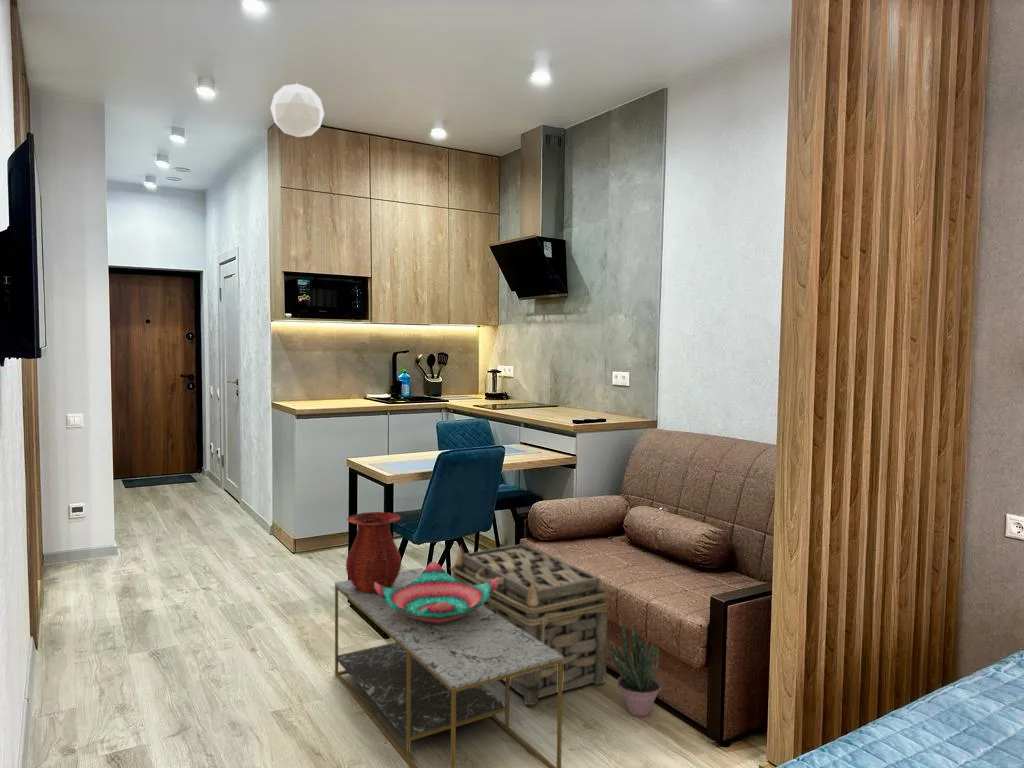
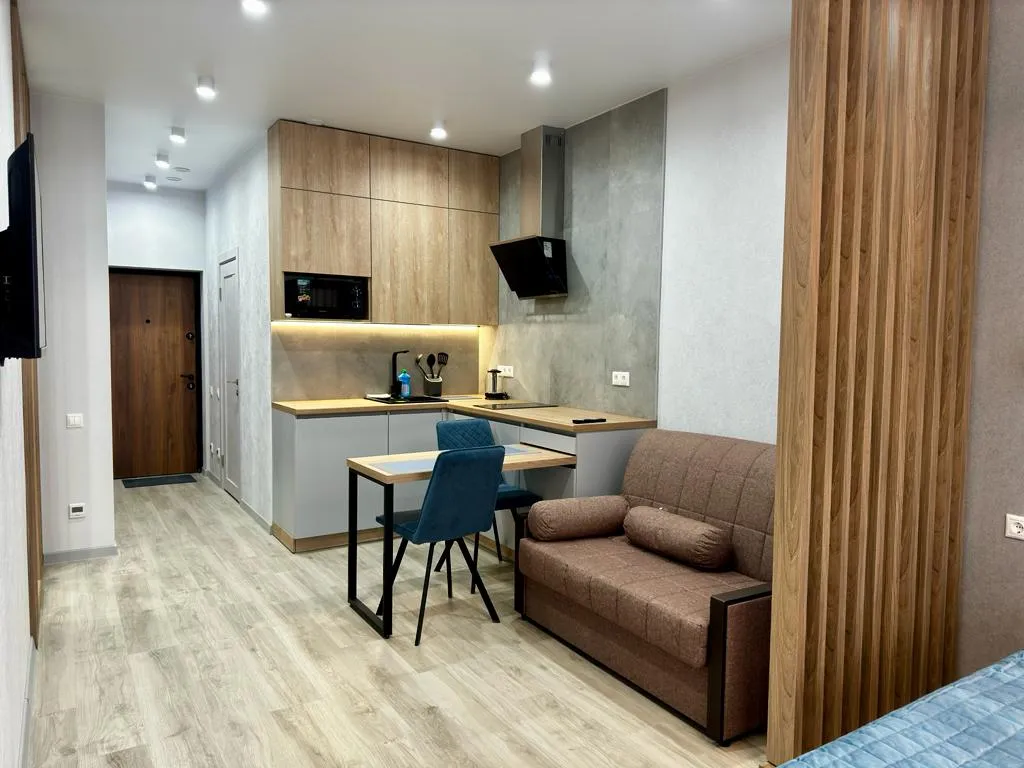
- decorative bowl (437, 597)
- basket (524, 610)
- potted plant (634, 668)
- pendant light (297, 104)
- vase (373, 552)
- coffee table (433, 666)
